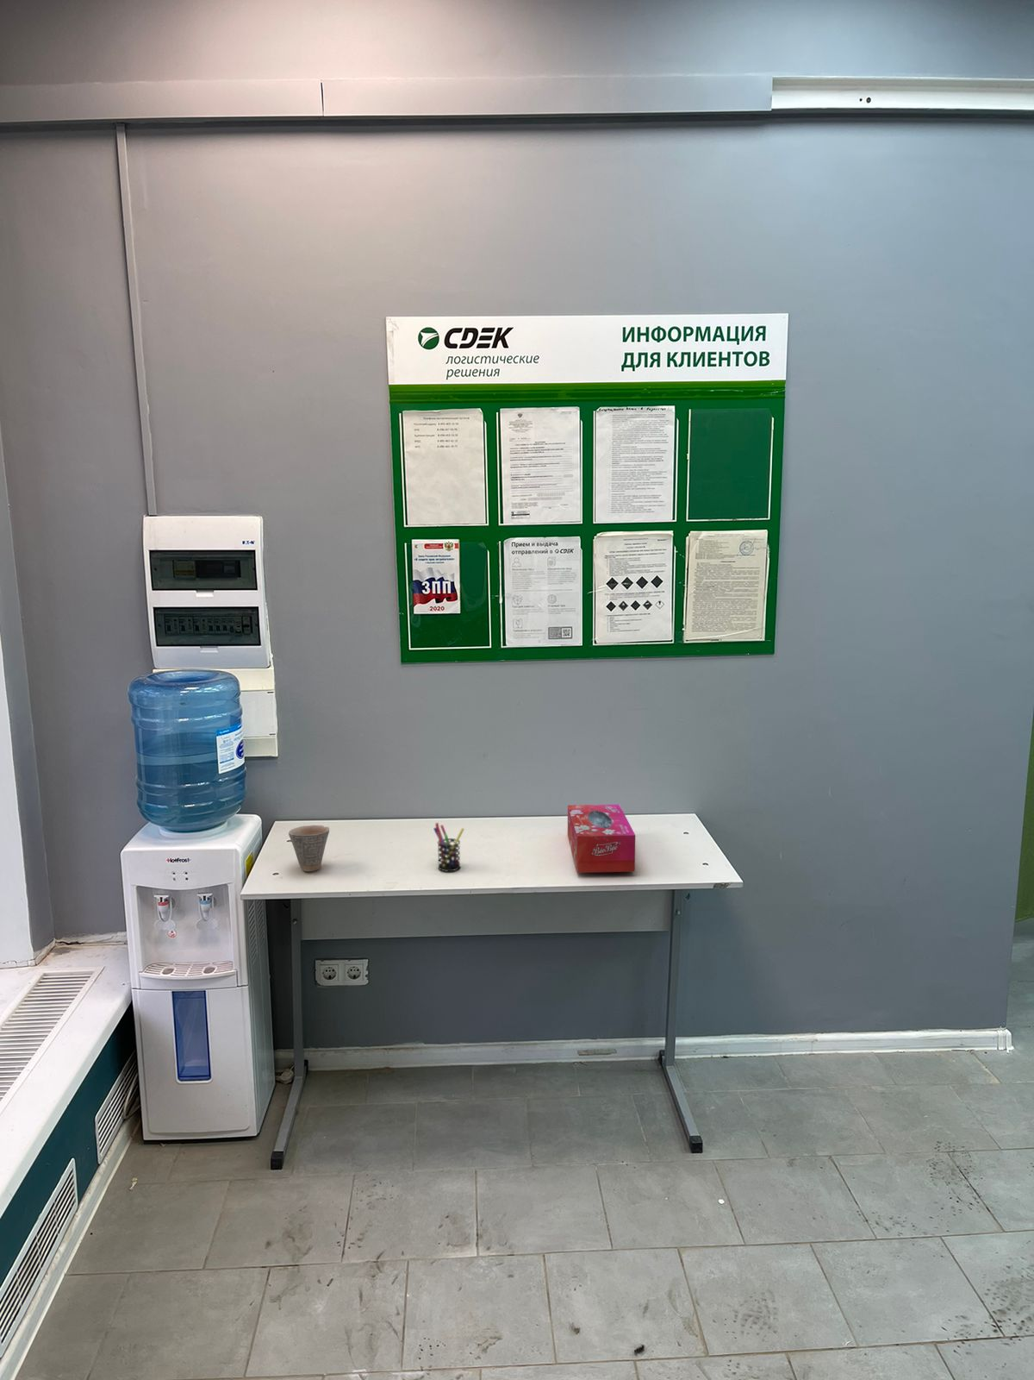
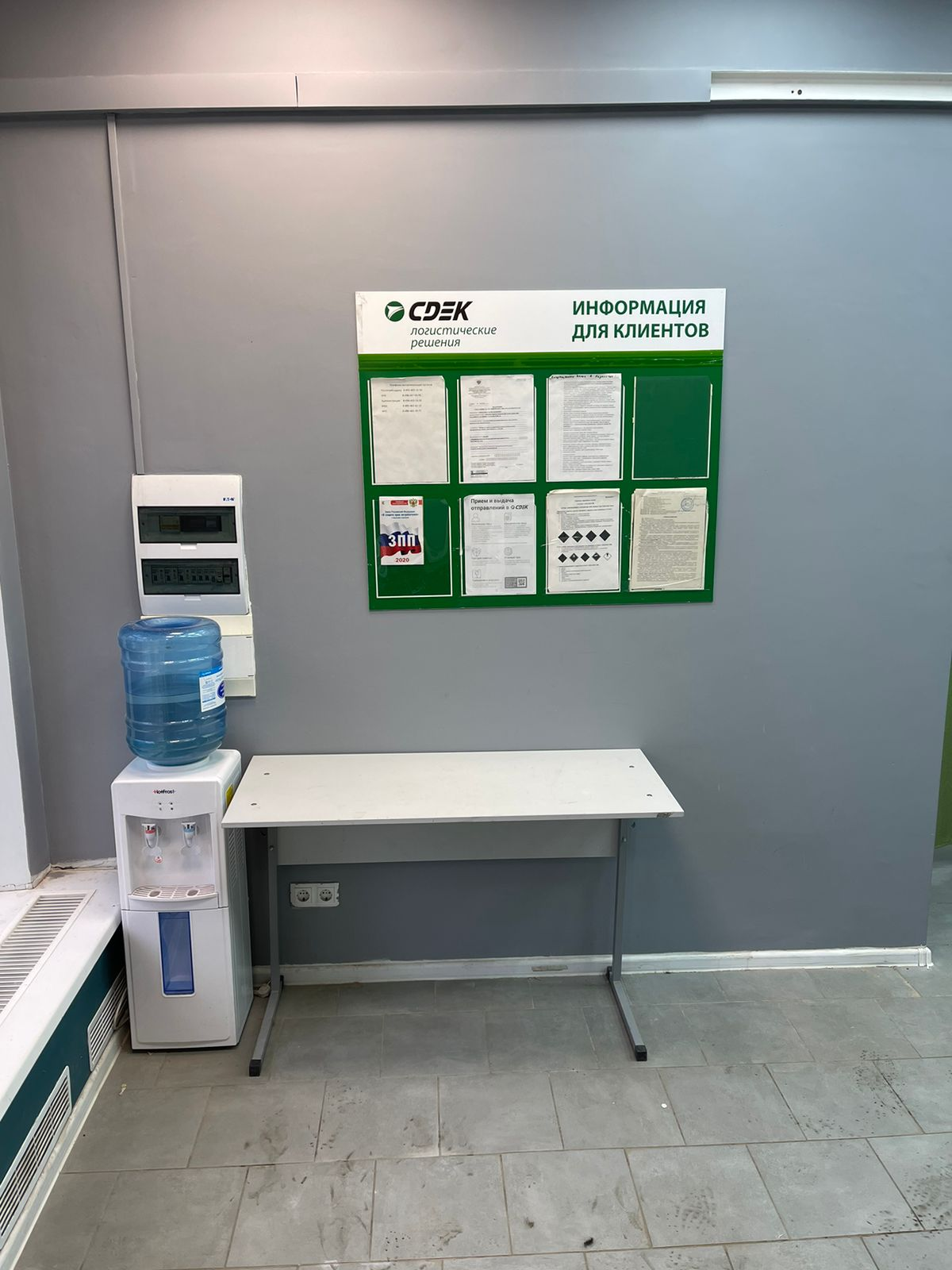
- pen holder (447, 846)
- cup (310, 849)
- tissue box (598, 837)
